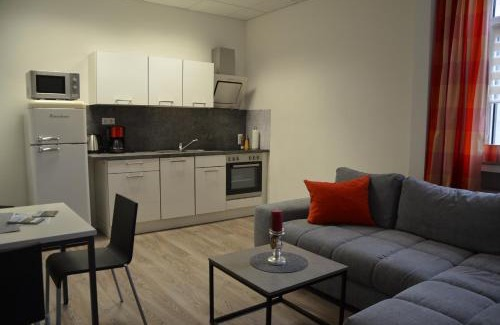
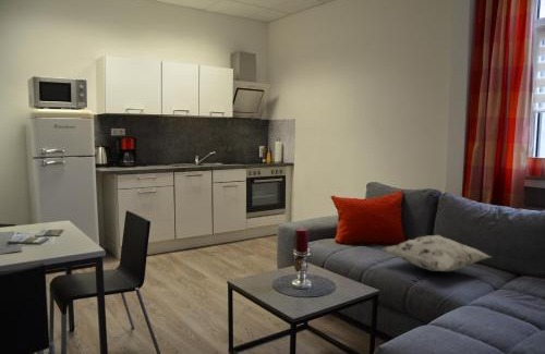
+ decorative pillow (435, 253)
